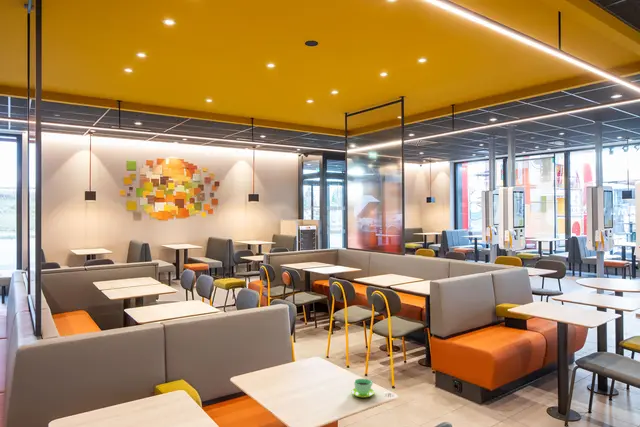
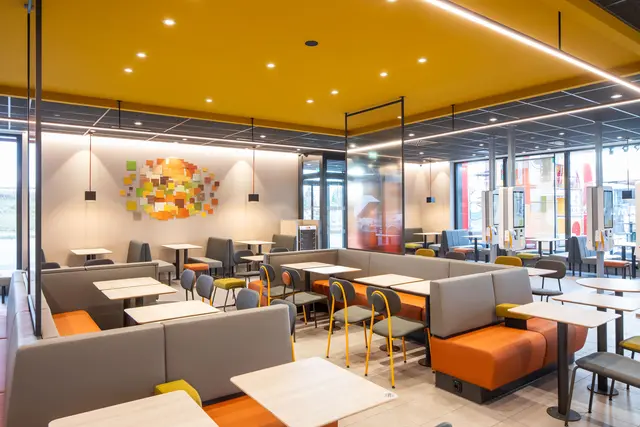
- cup (363, 387)
